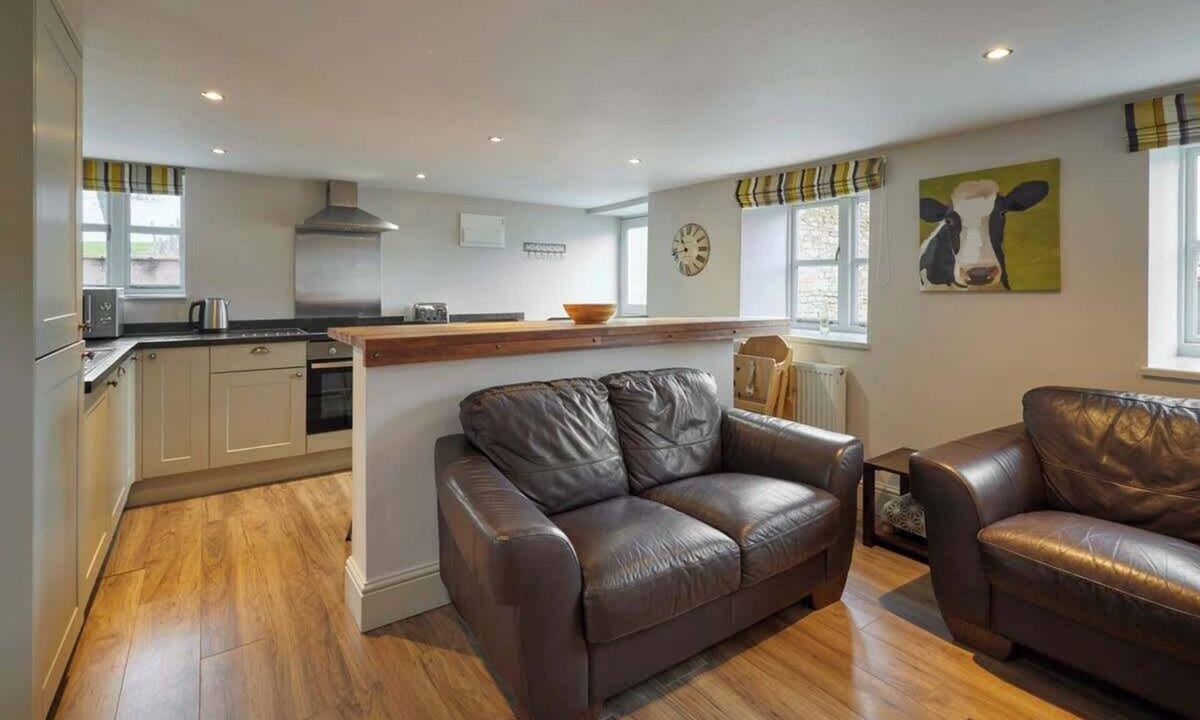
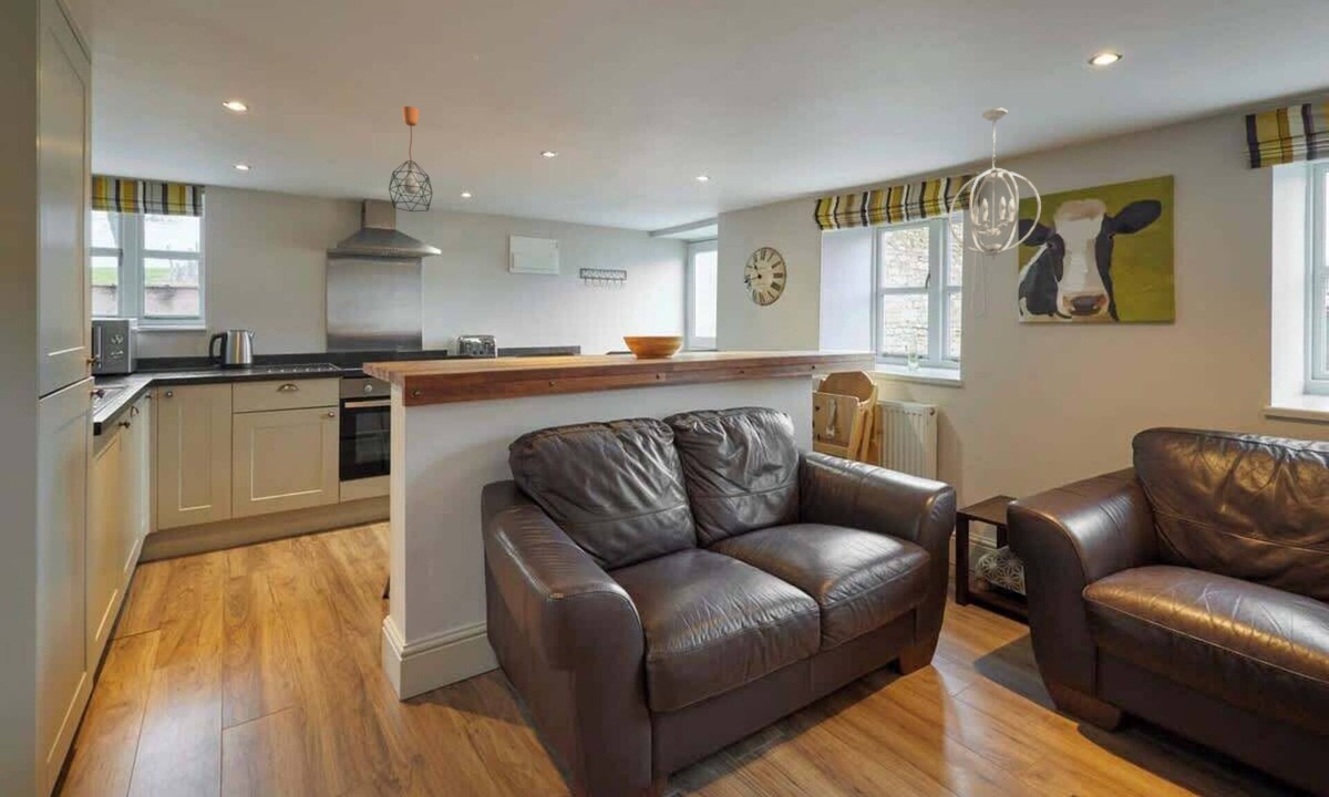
+ chandelier (993, 186)
+ pendant light (410, 157)
